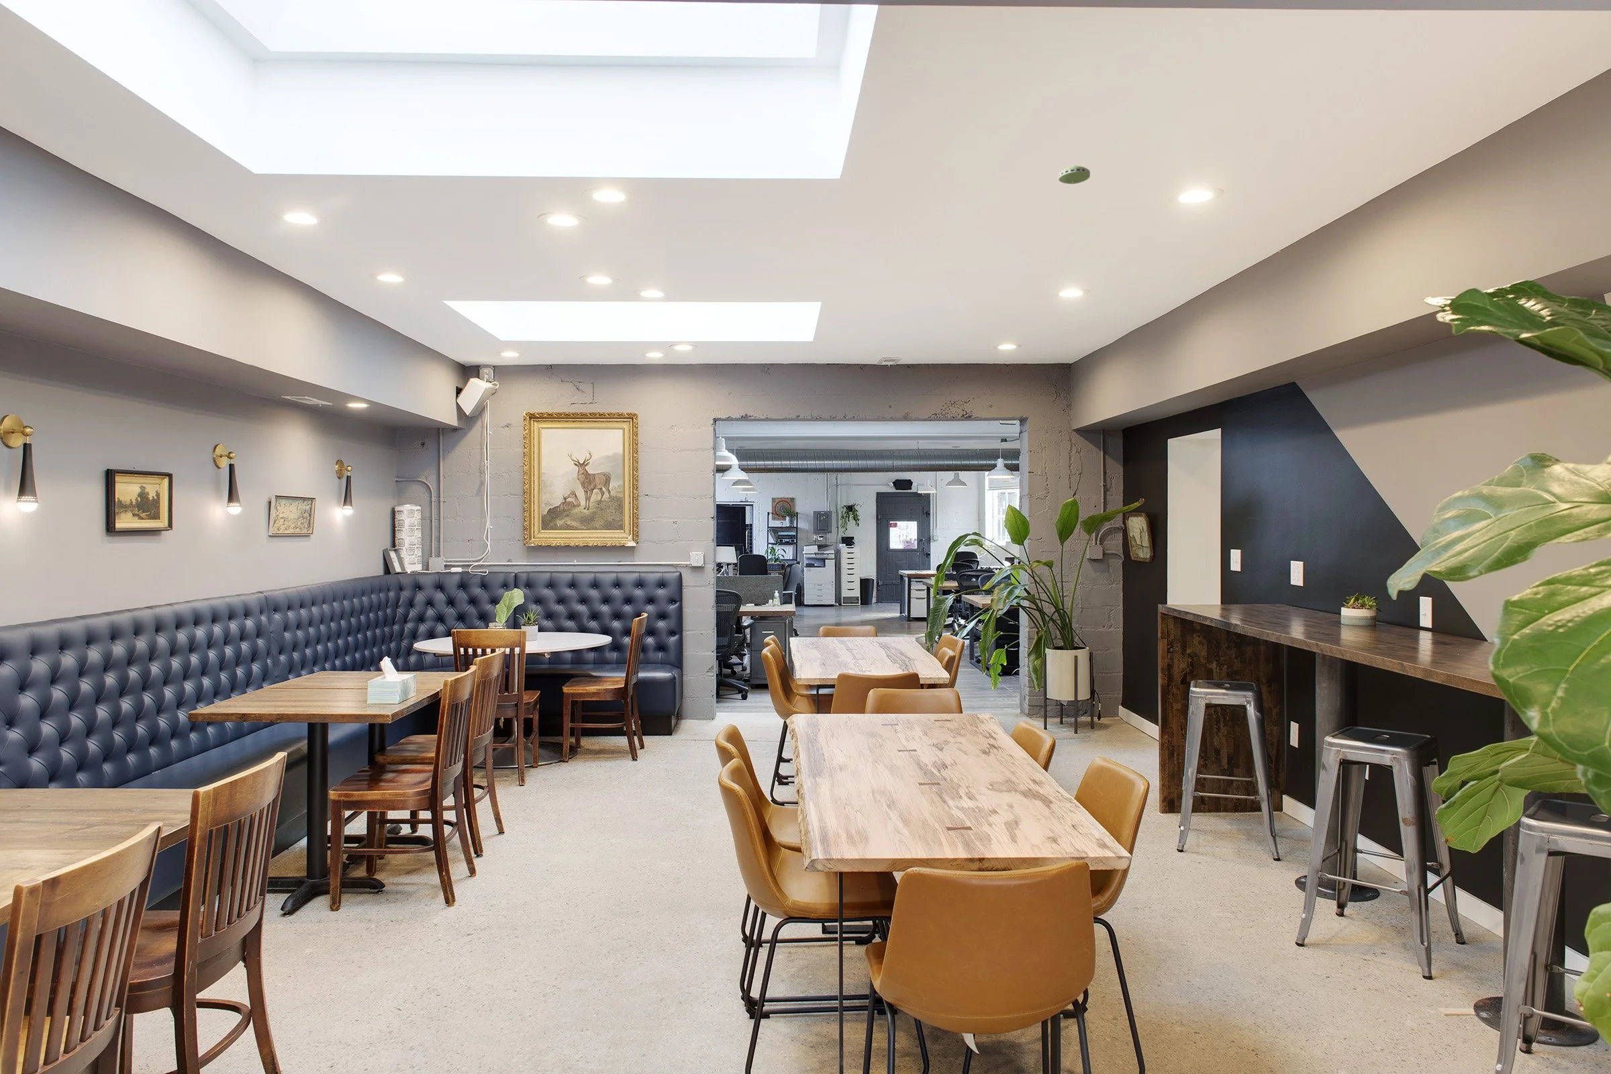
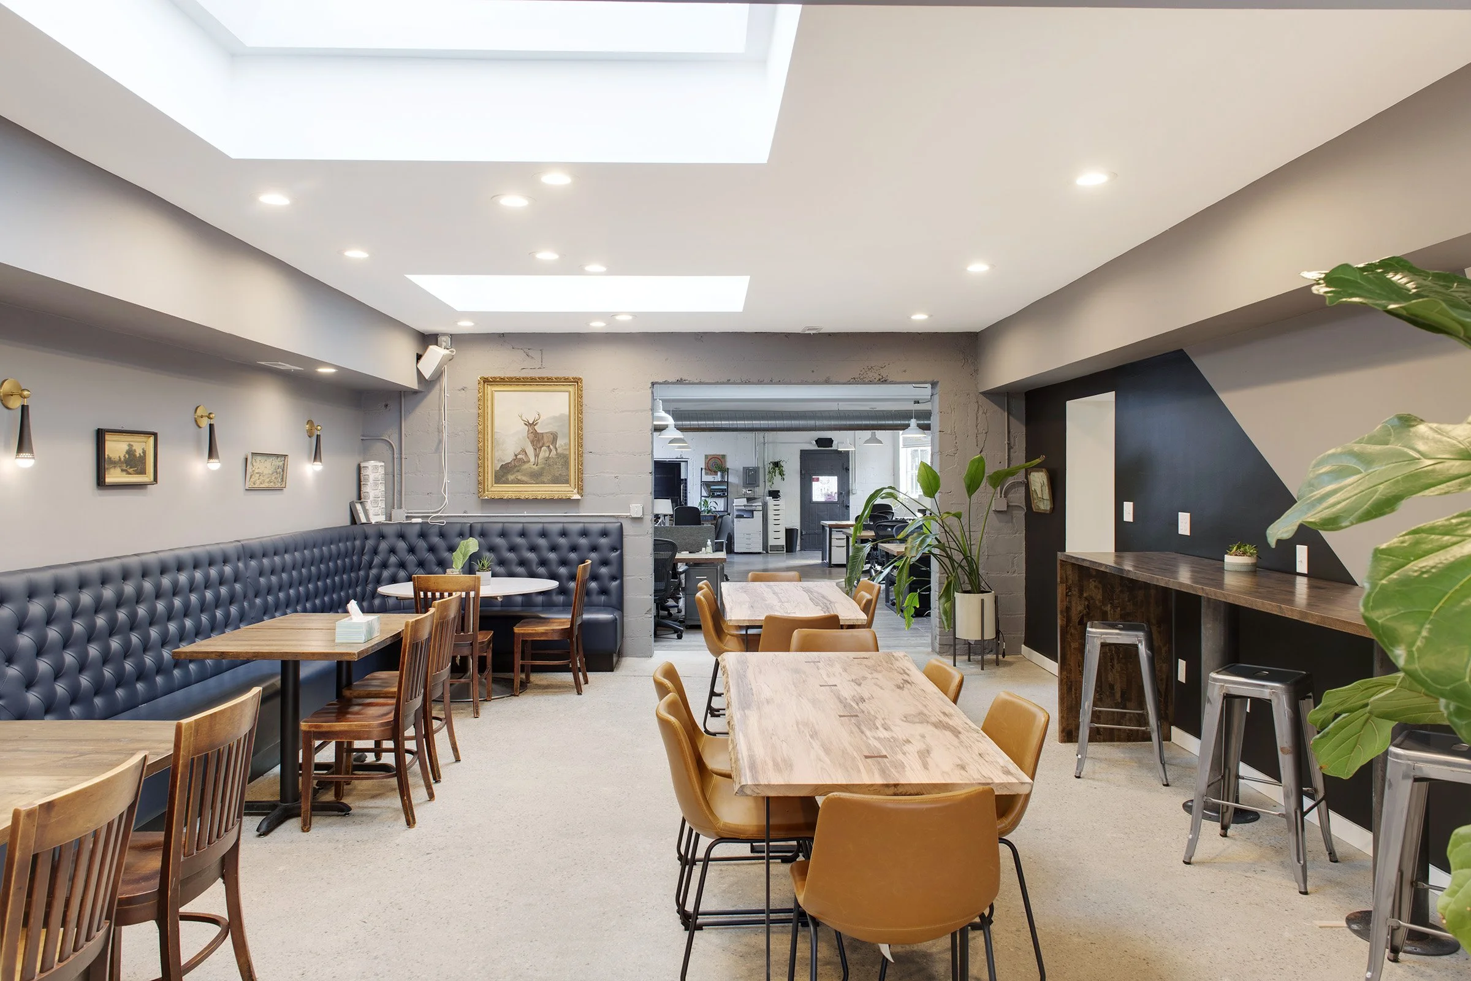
- smoke detector (1074, 175)
